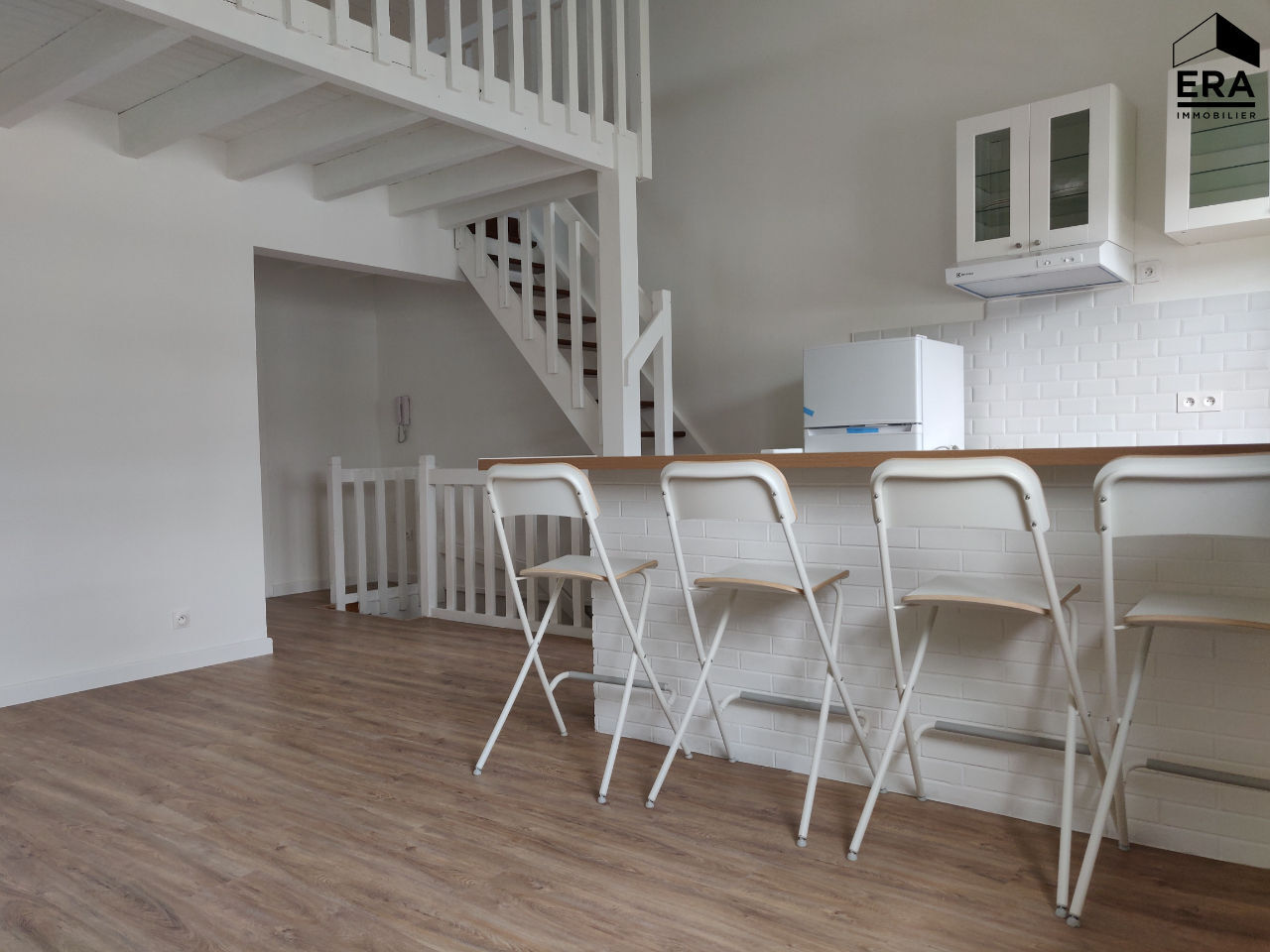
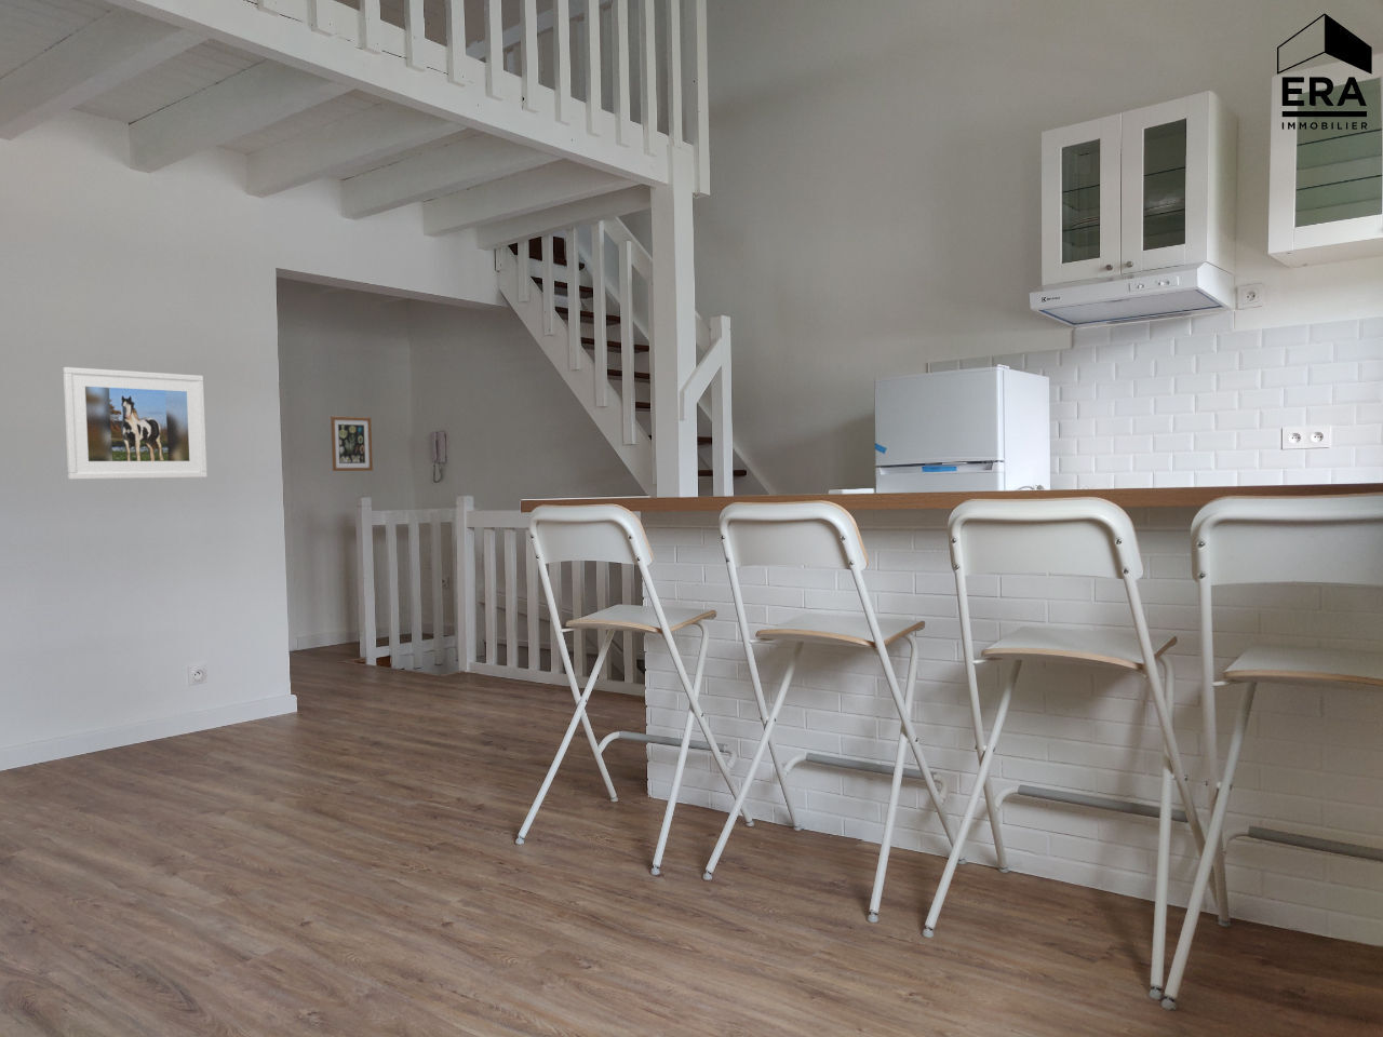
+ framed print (138, 425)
+ wall art (351, 444)
